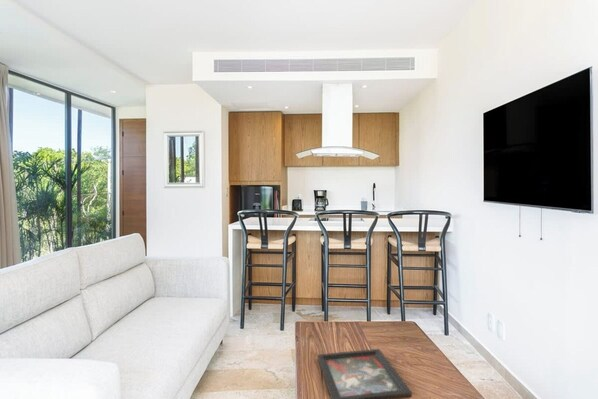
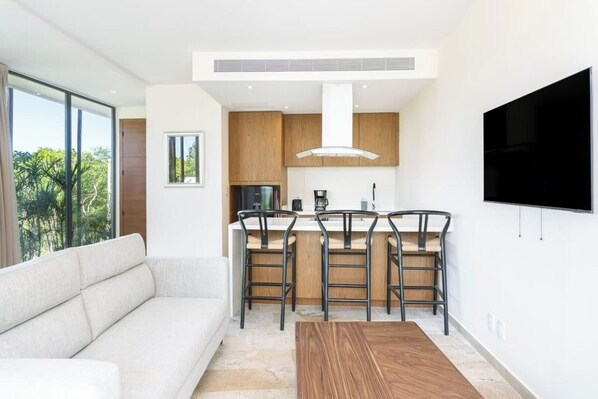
- decorative tray (359, 373)
